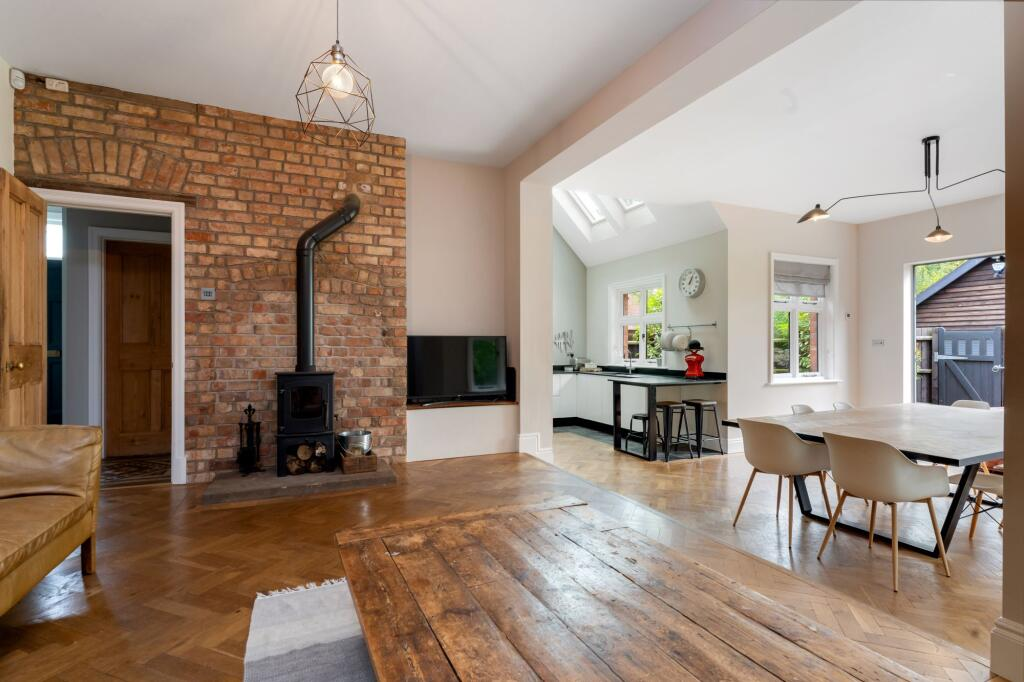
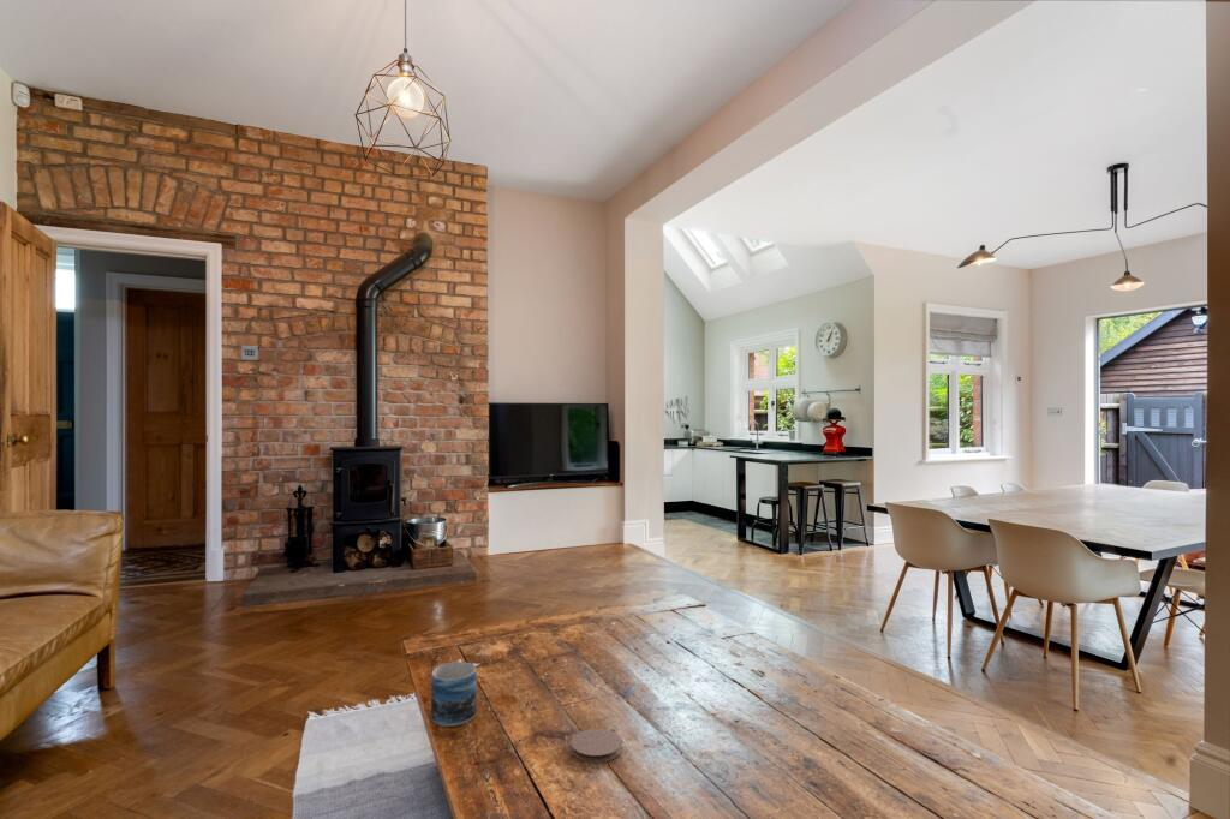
+ coaster (596, 745)
+ mug (455, 688)
